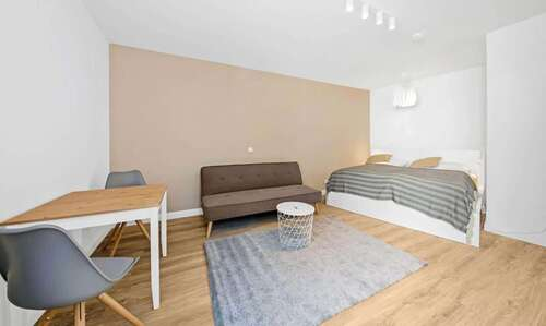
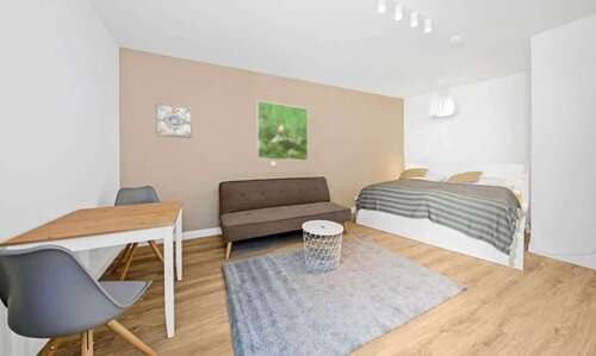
+ wall art (174, 120)
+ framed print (284, 132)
